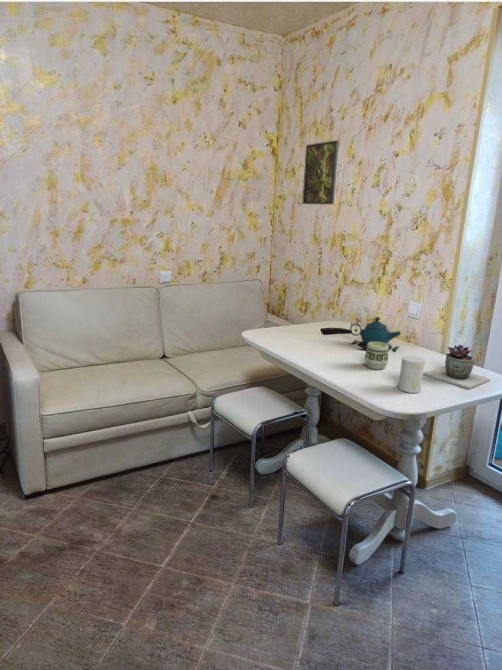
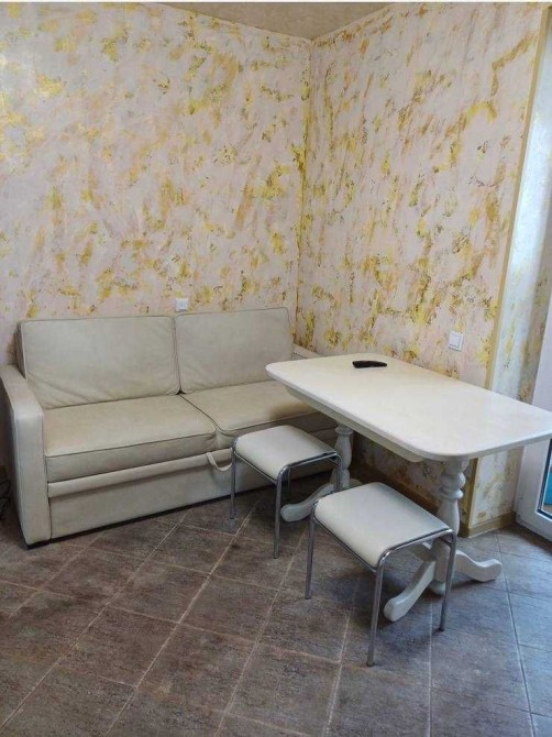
- teapot (375, 331)
- succulent plant (458, 361)
- cup (411, 374)
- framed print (319, 173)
- cup (376, 355)
